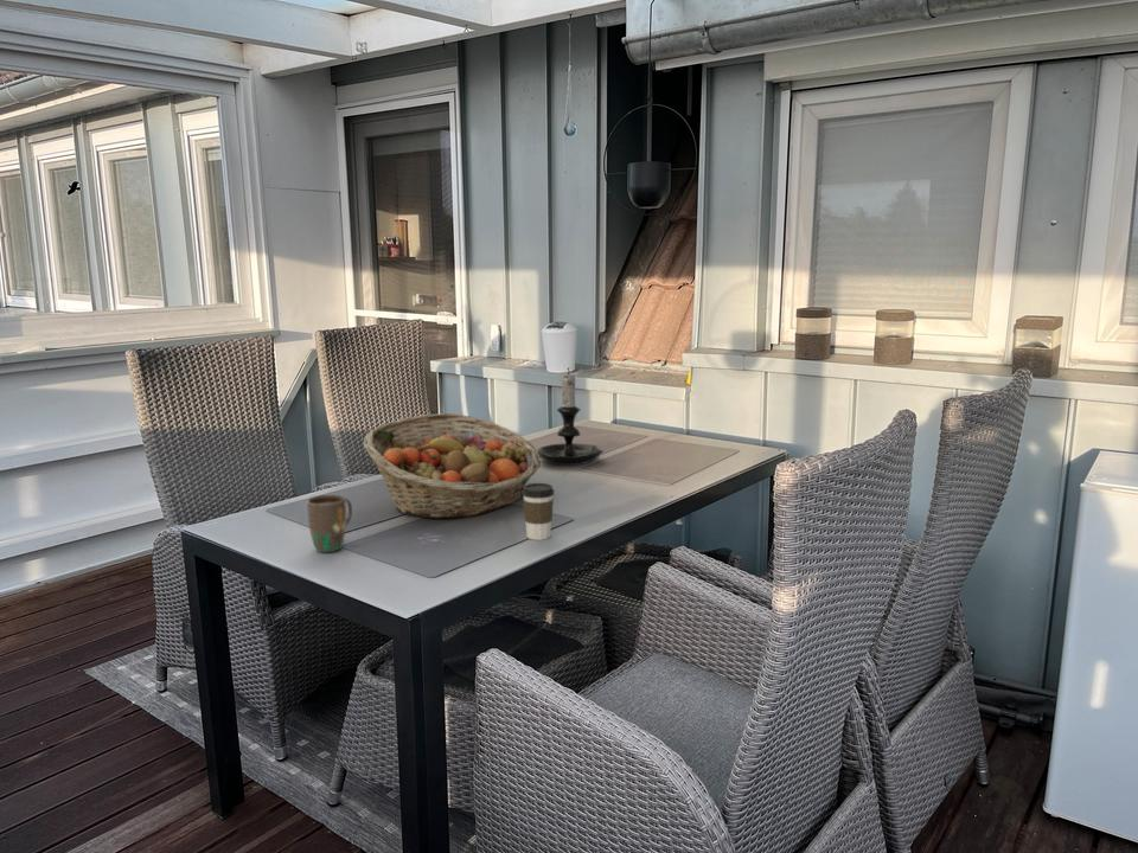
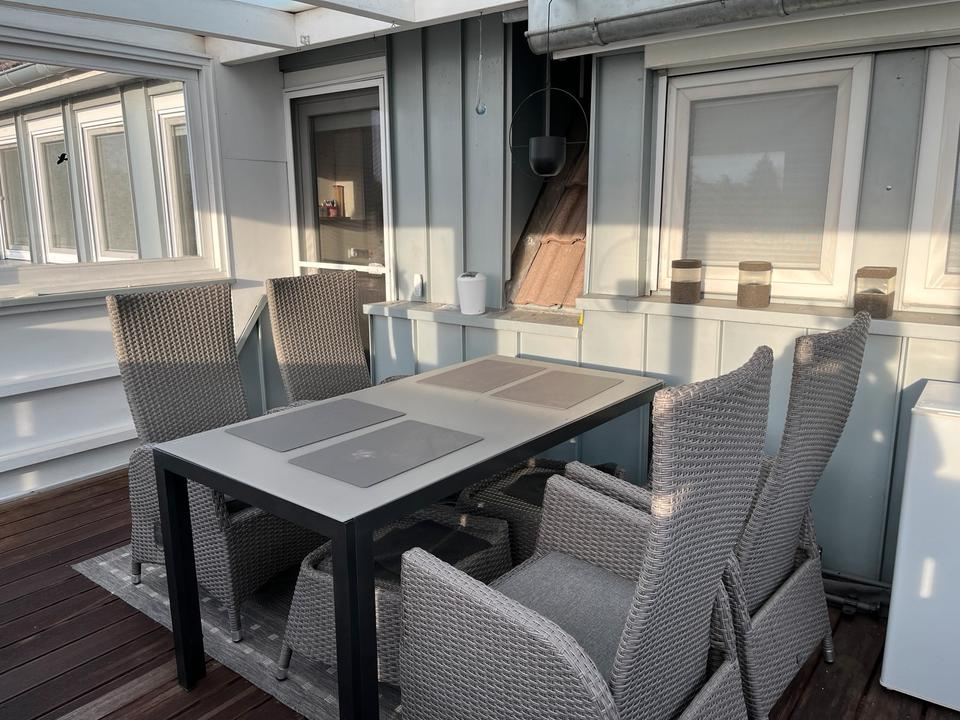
- coffee cup (538, 511)
- fruit basket (454, 462)
- mug (333, 521)
- candle holder (569, 415)
